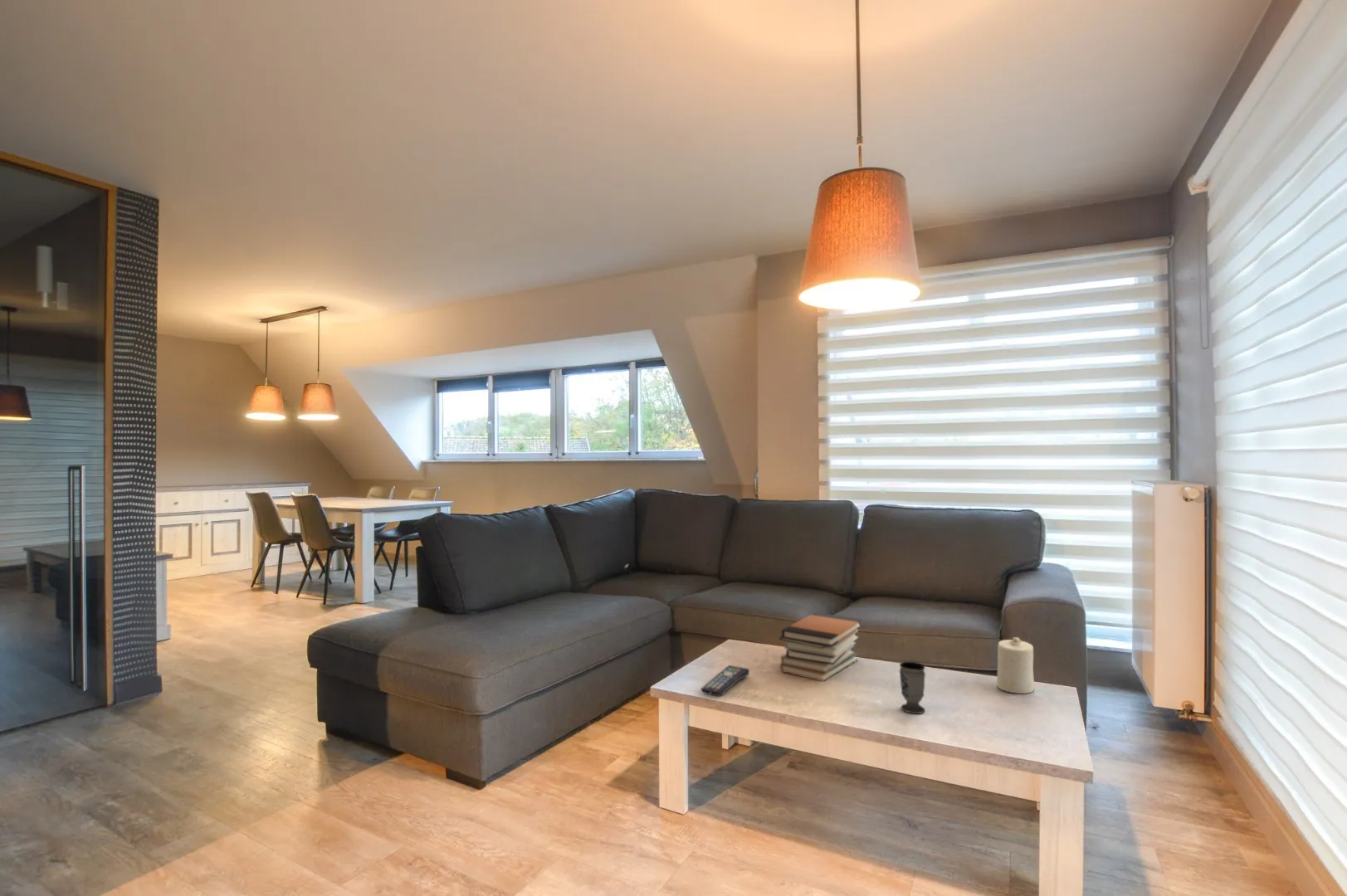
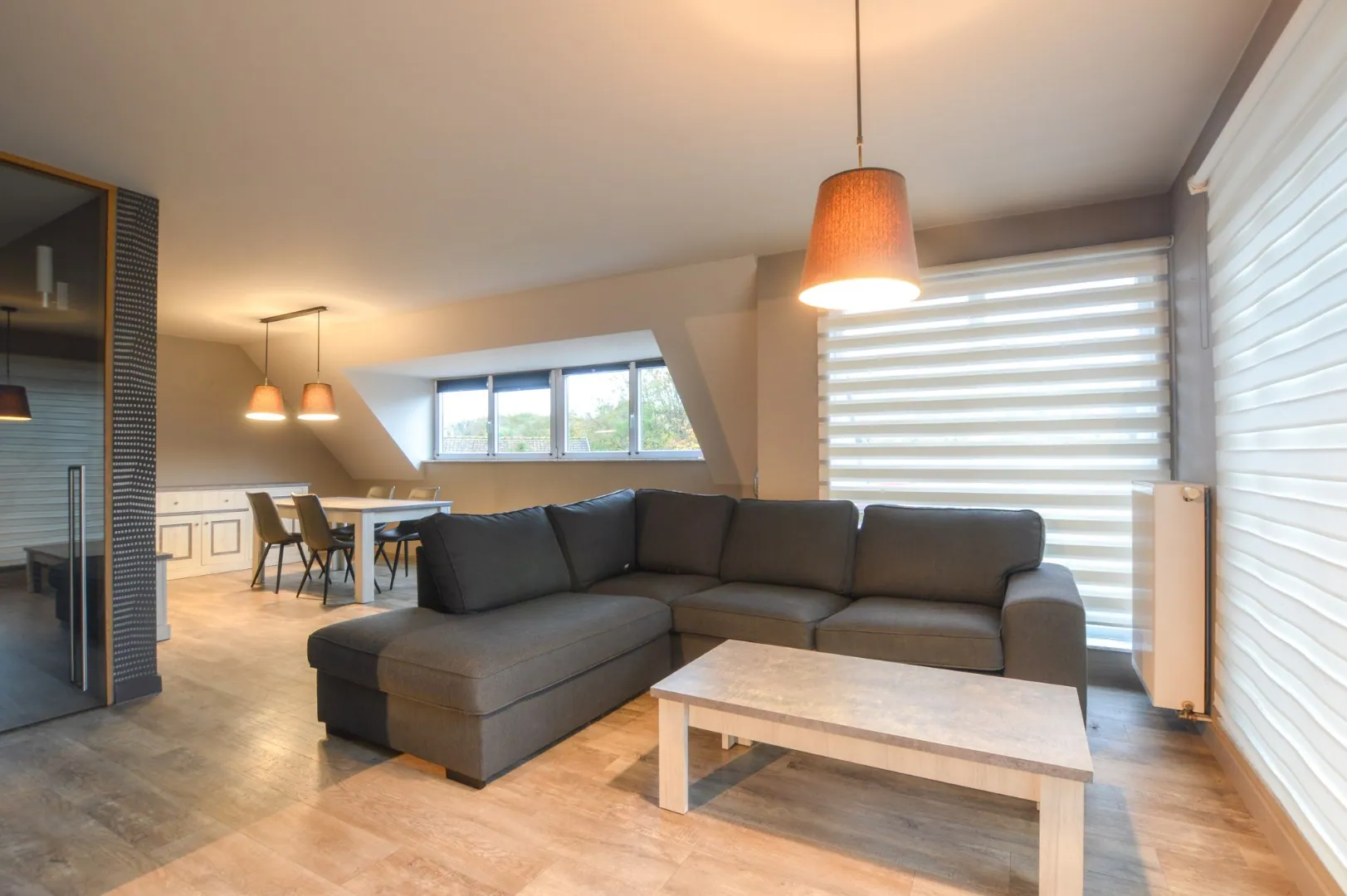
- cup (912, 687)
- remote control (726, 679)
- book stack (822, 645)
- candle (1015, 661)
